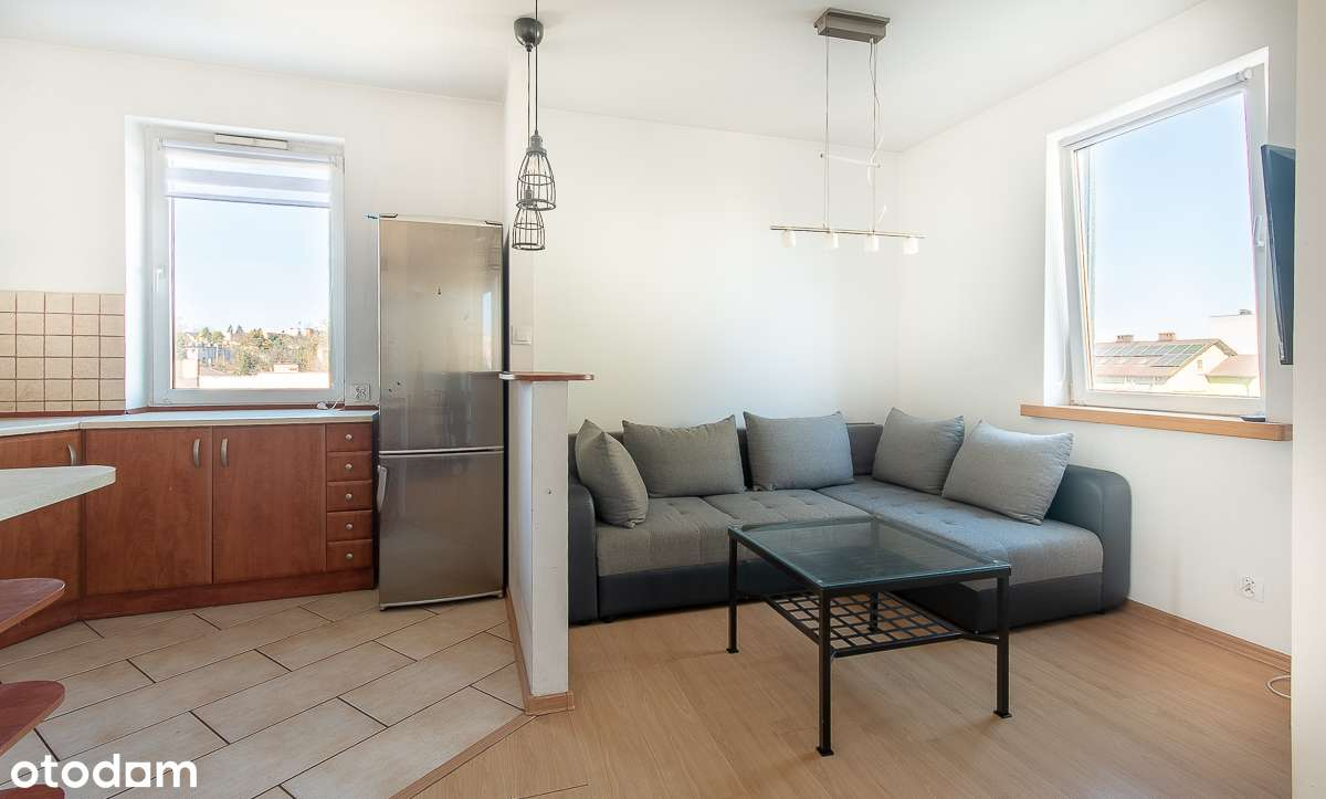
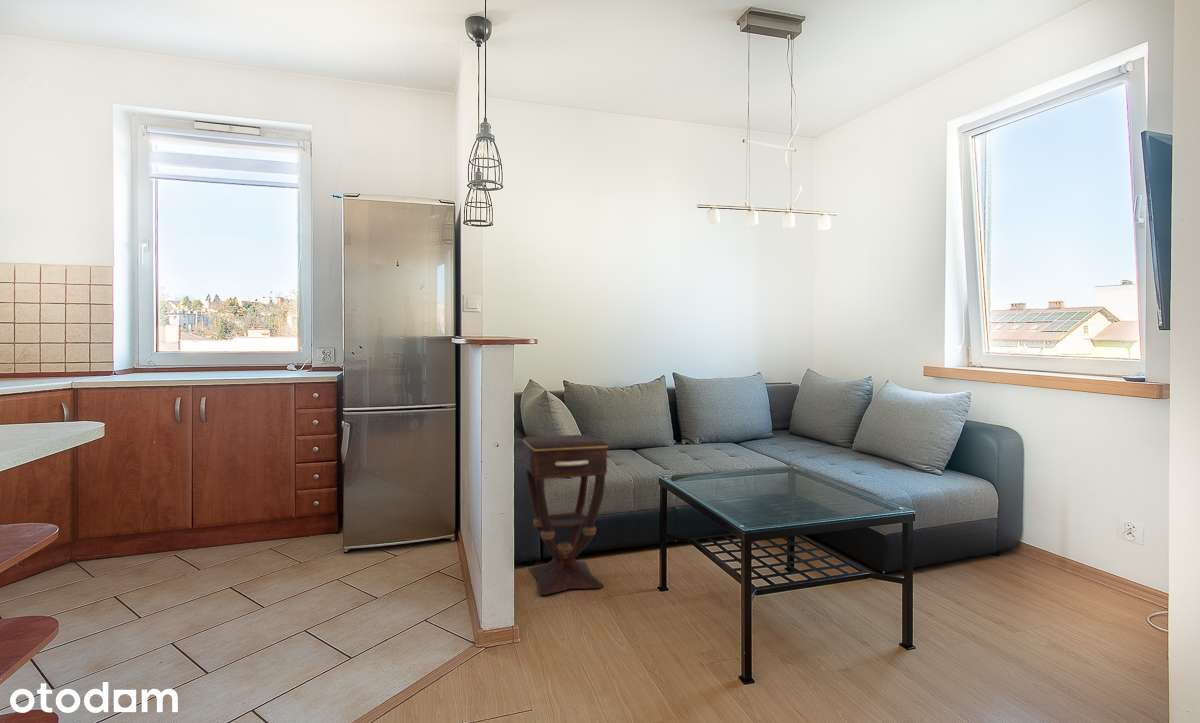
+ side table (564, 513)
